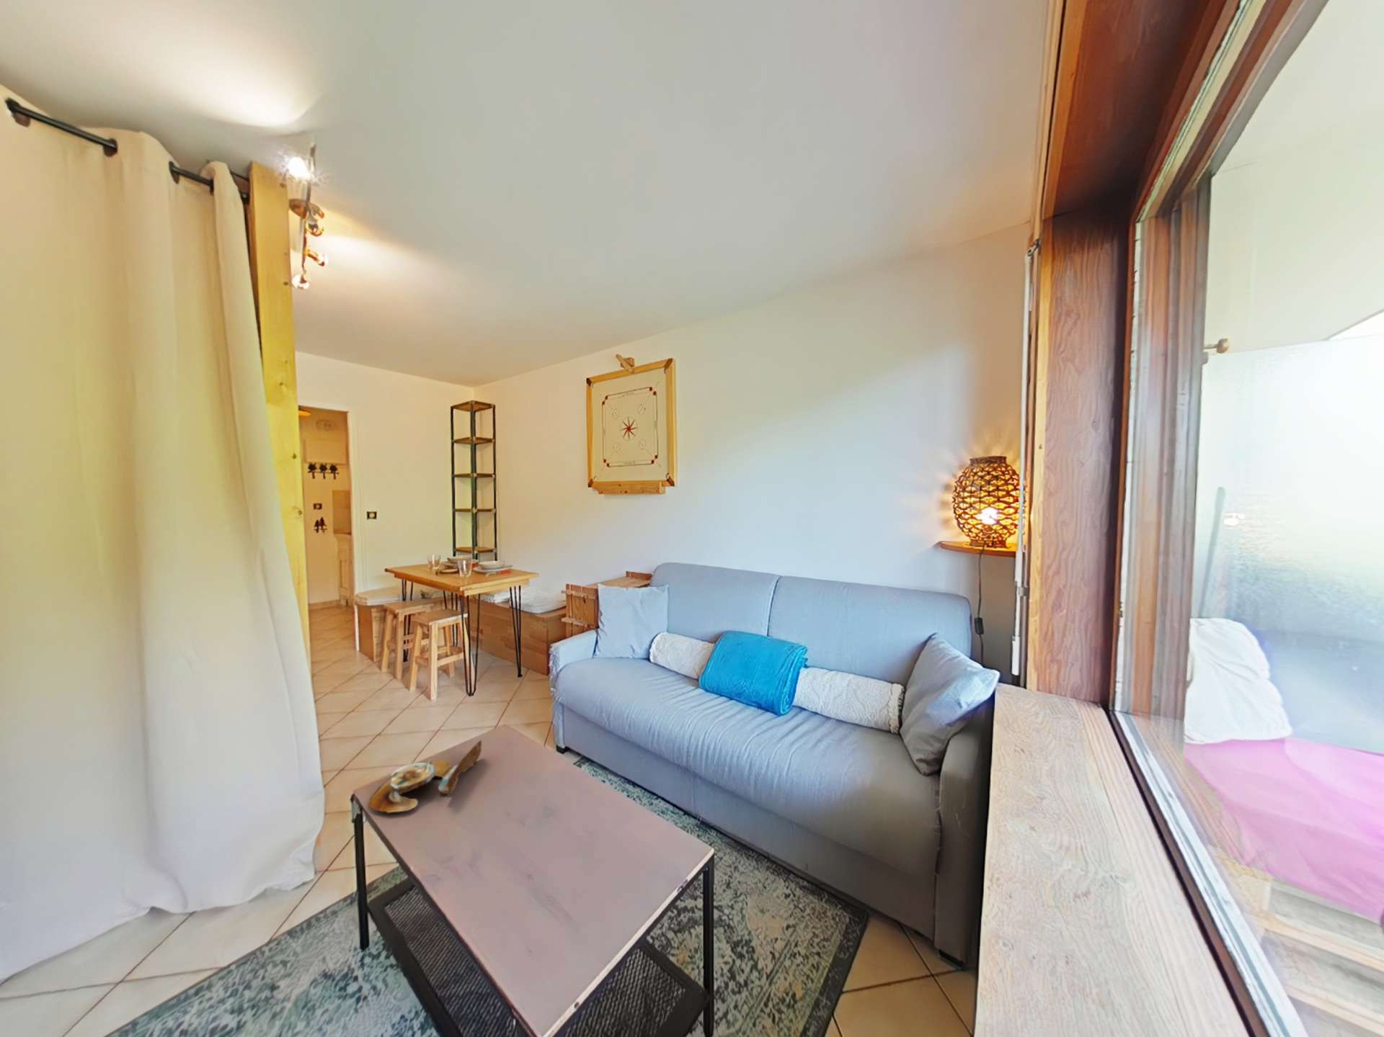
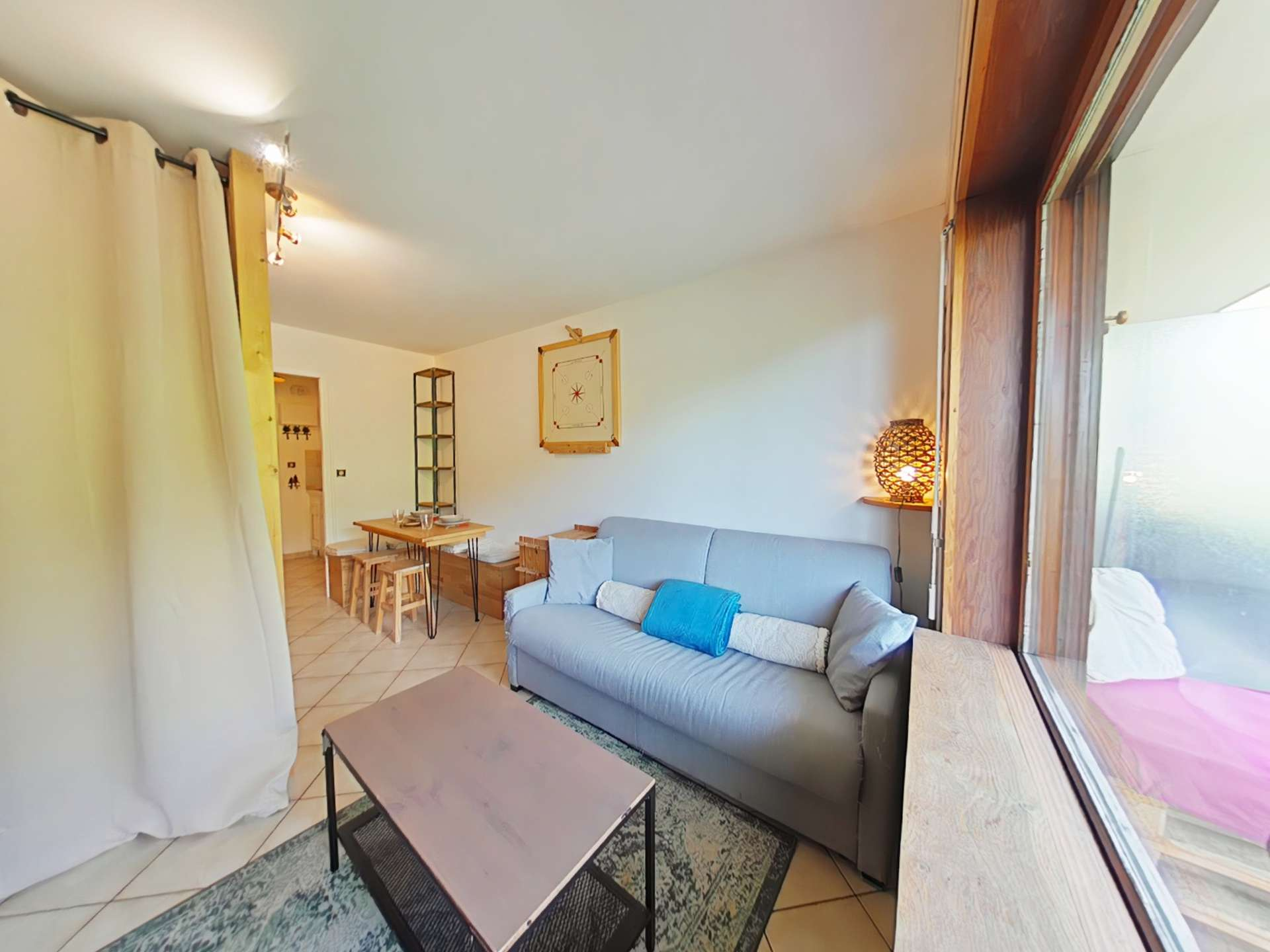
- soup bowl (427, 770)
